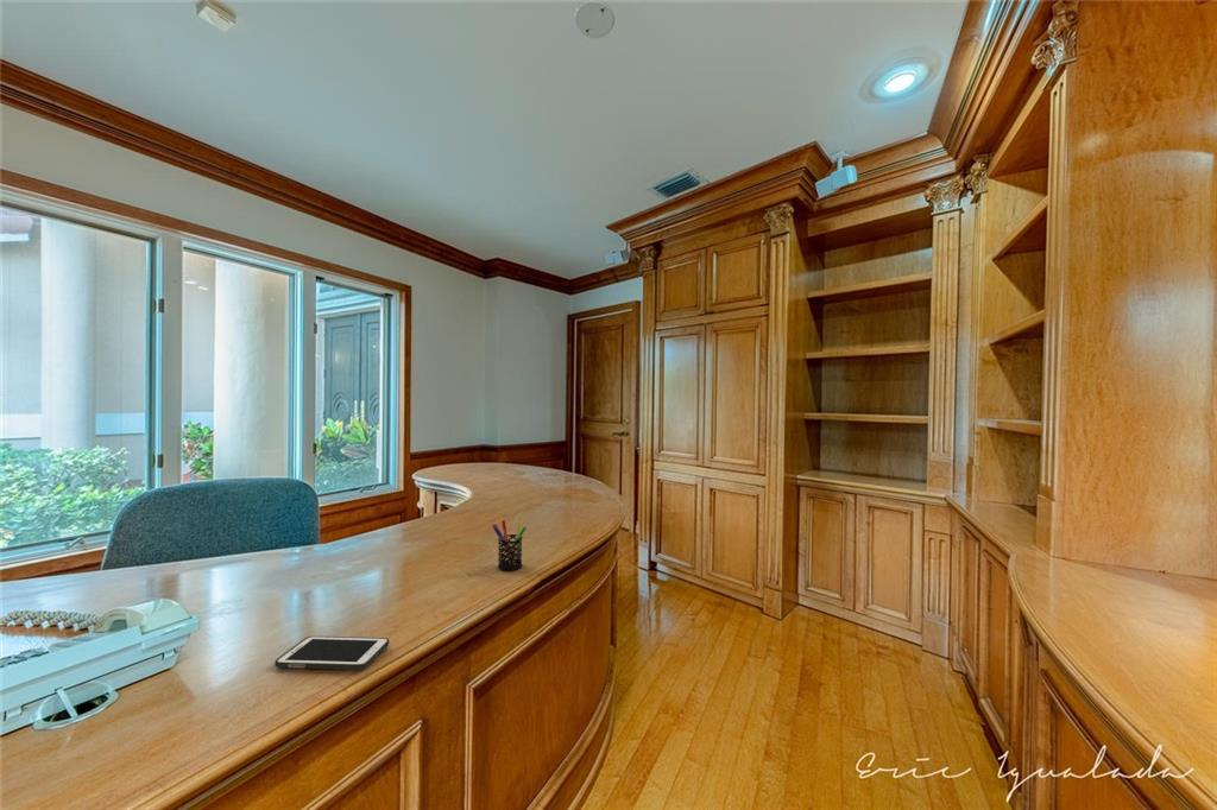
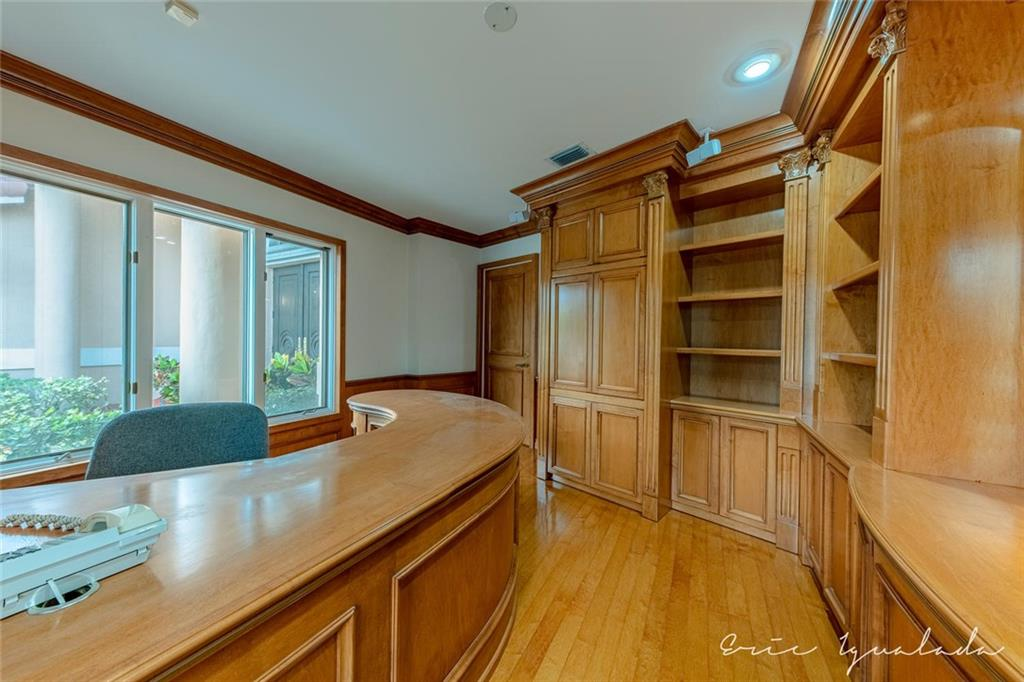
- pen holder (511, 542)
- cell phone (334, 652)
